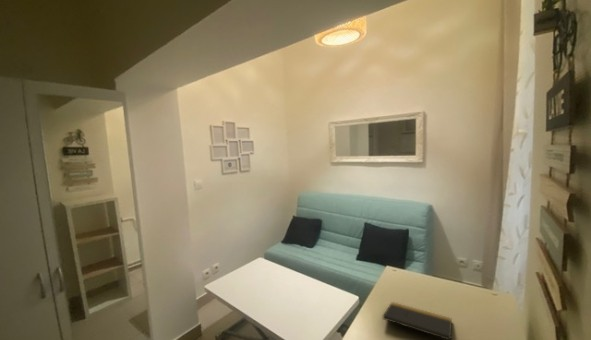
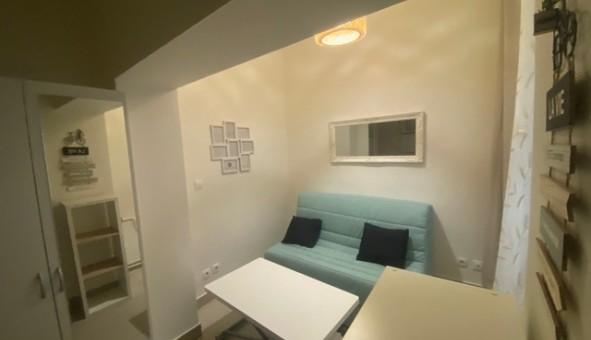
- notepad (417, 318)
